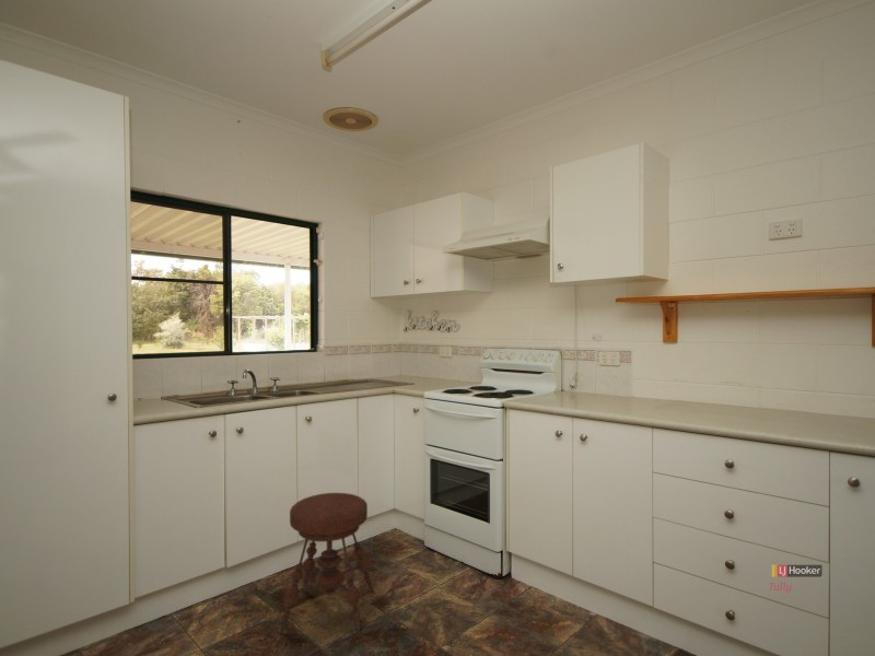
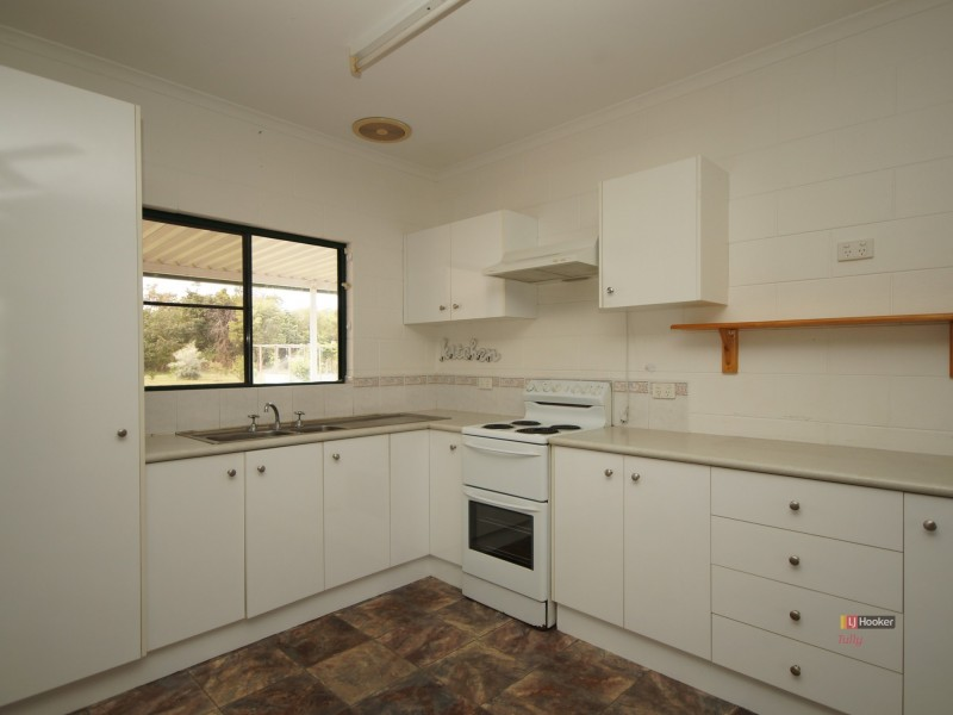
- stool (329, 555)
